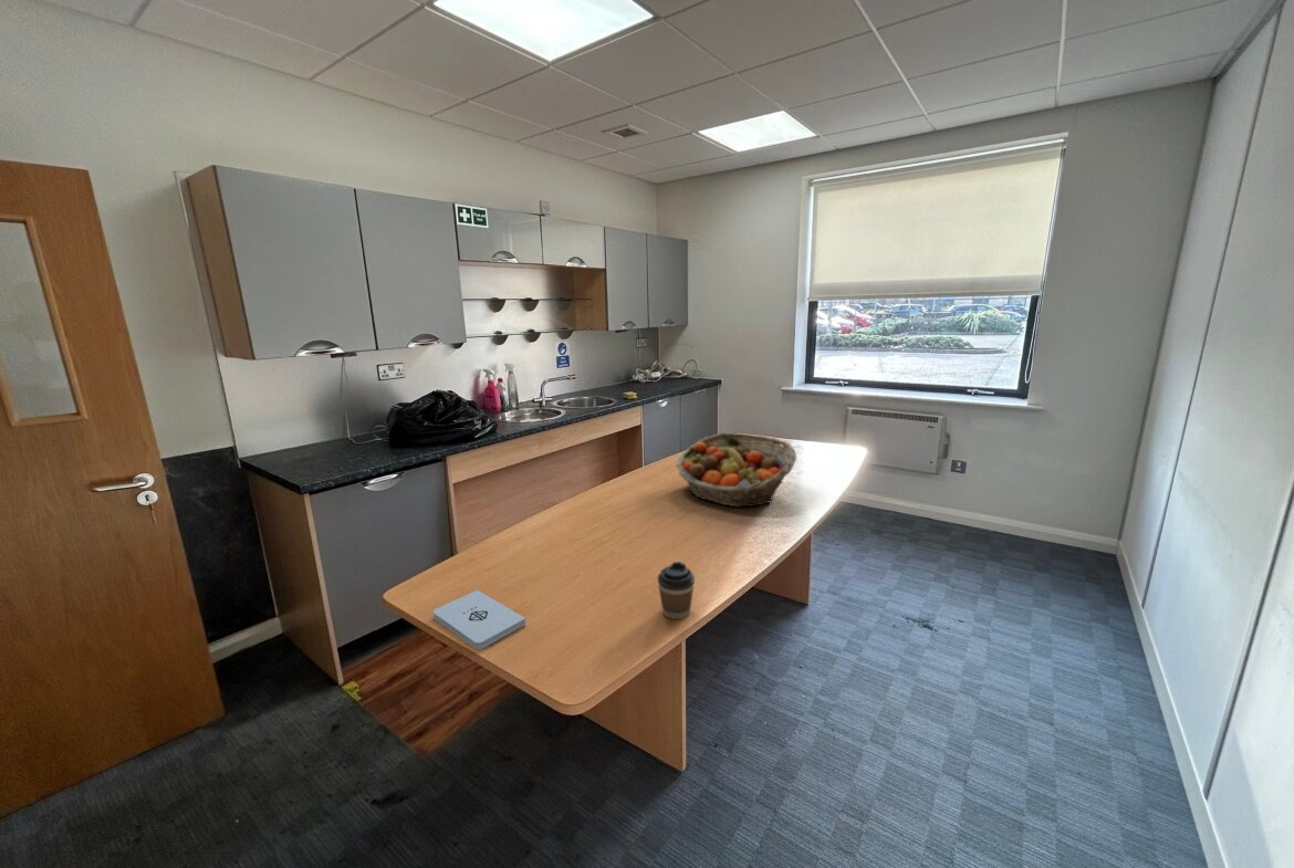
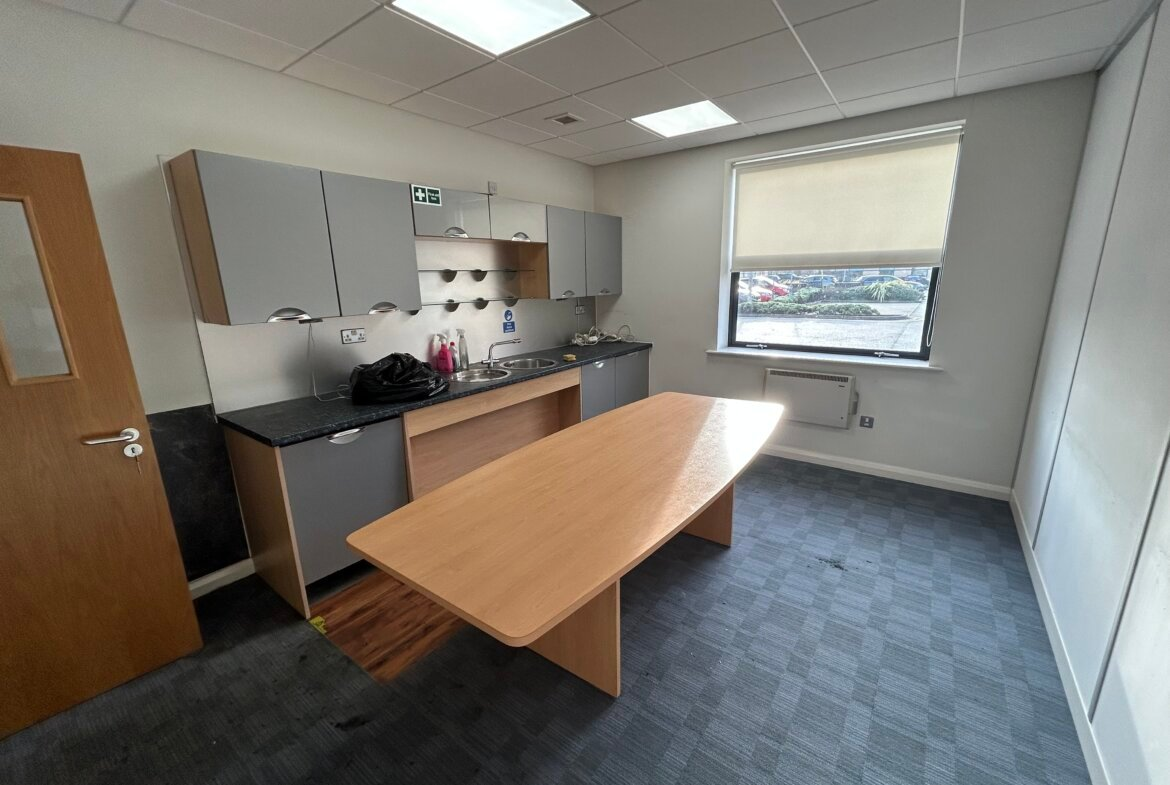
- fruit basket (733, 468)
- coffee cup (676, 589)
- notepad (478, 617)
